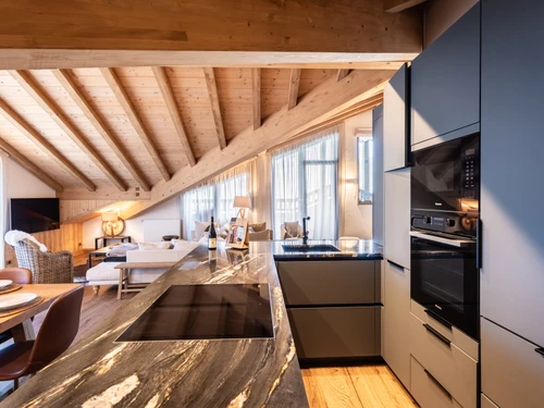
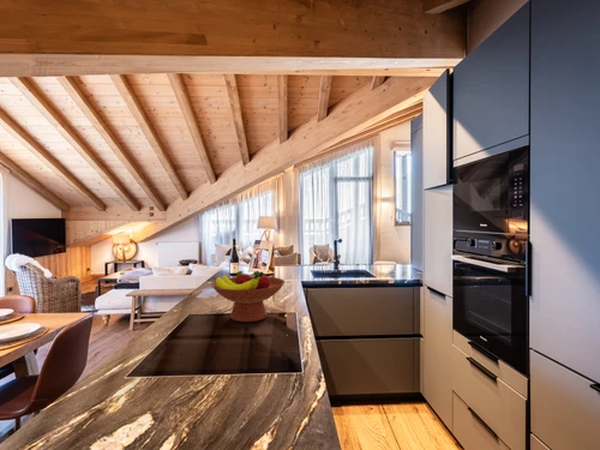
+ fruit bowl (248, 293)
